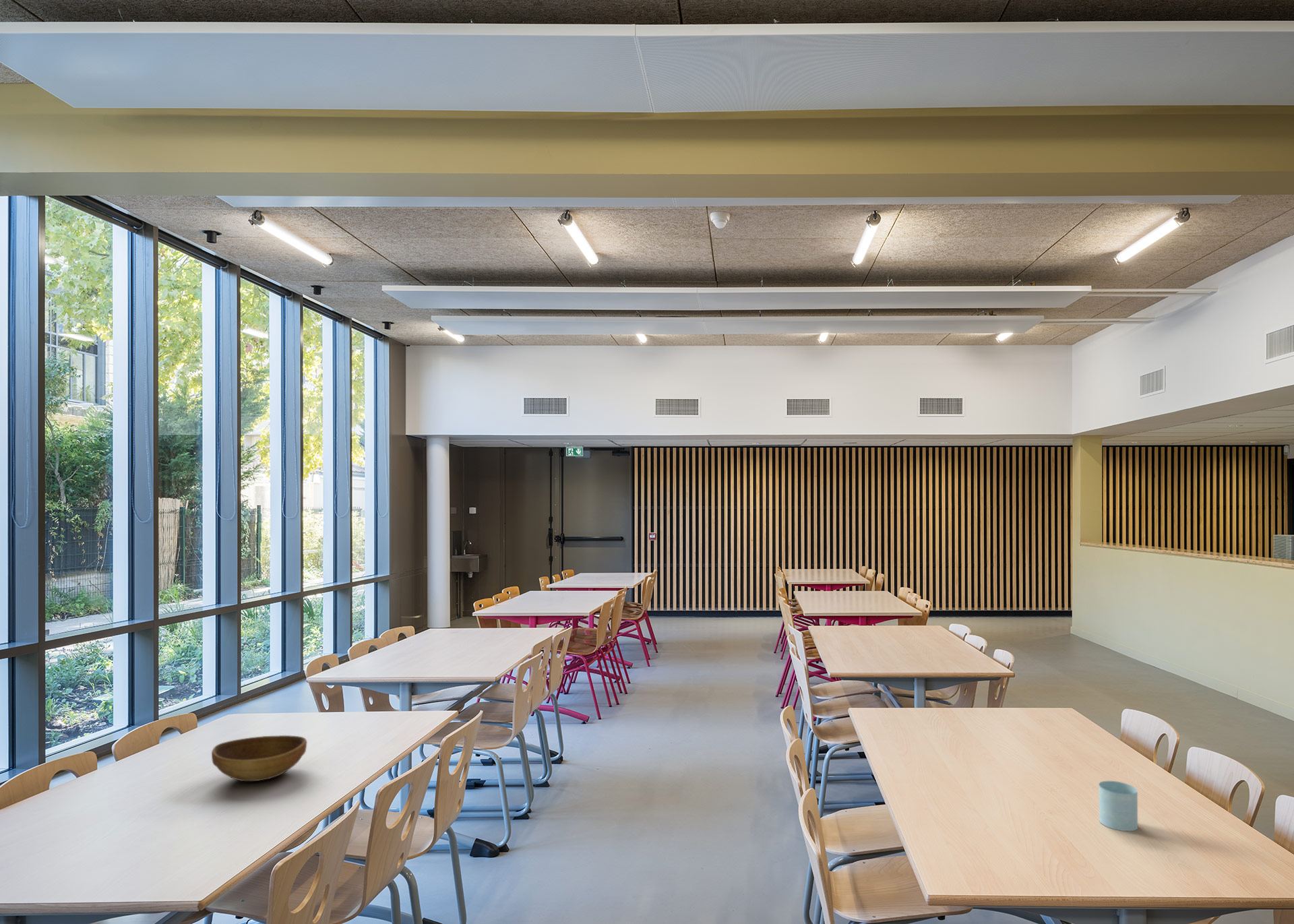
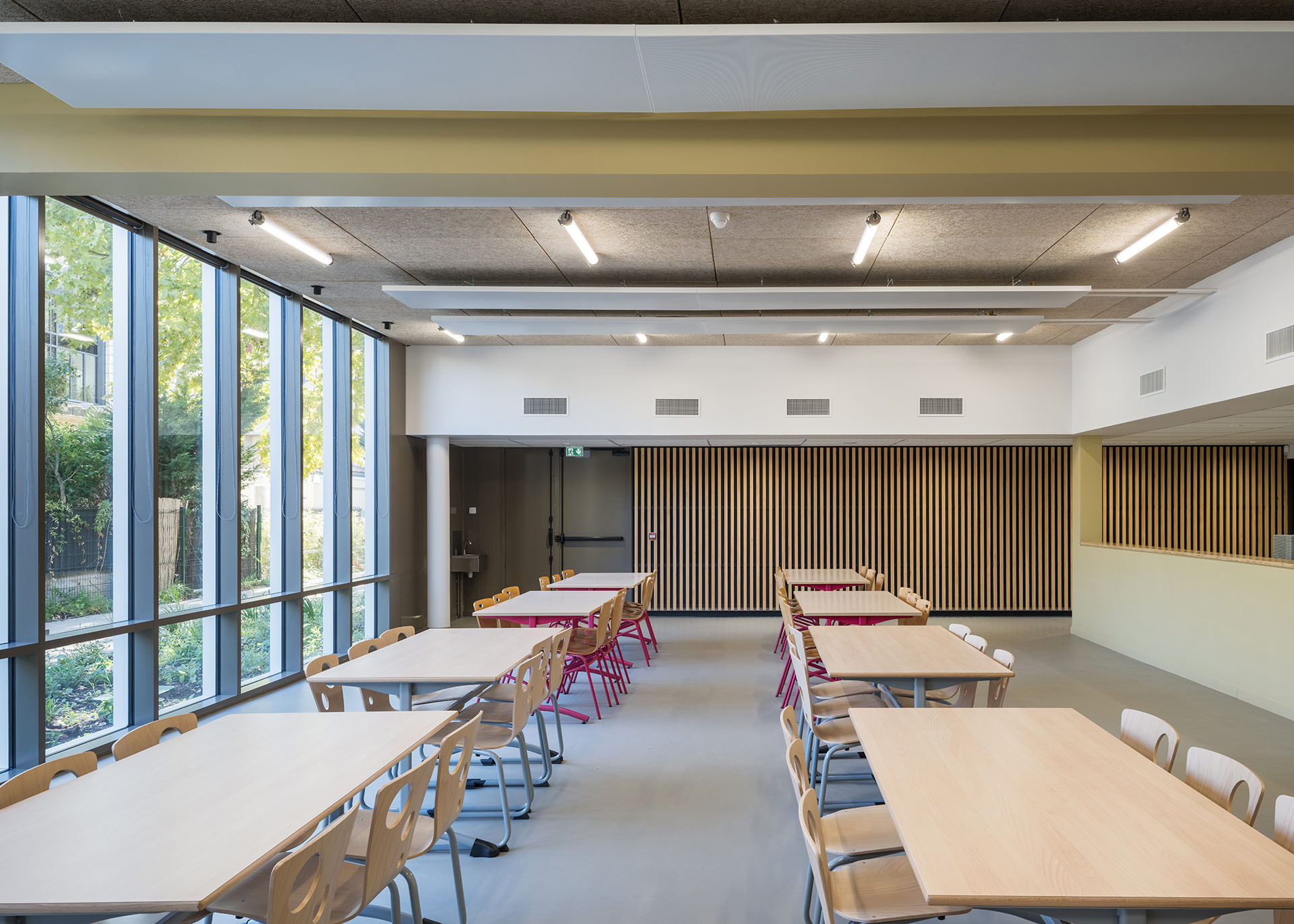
- glass (1118, 805)
- bowl (260, 759)
